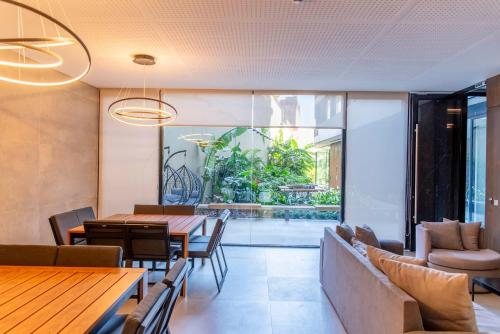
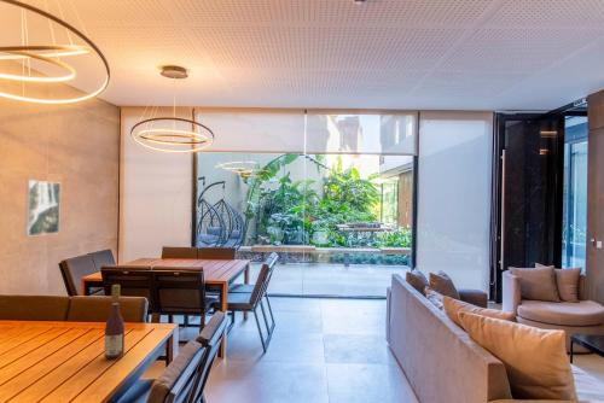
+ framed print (43, 208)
+ wine bottle (115, 320)
